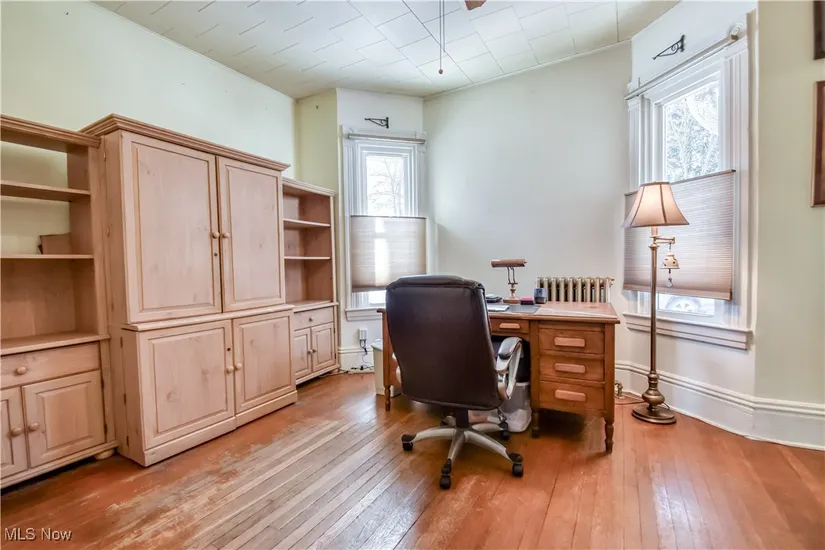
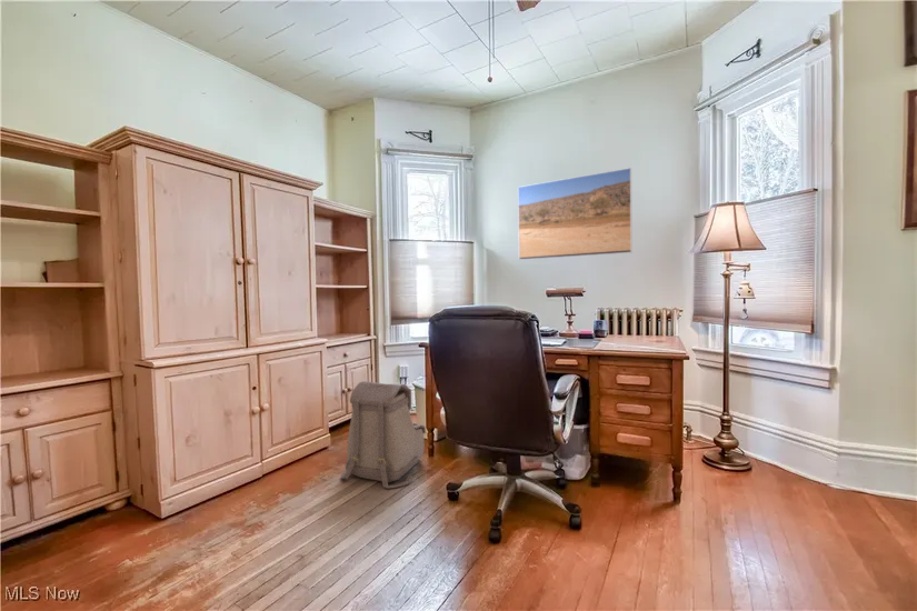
+ backpack (385, 425)
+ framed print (570, 217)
